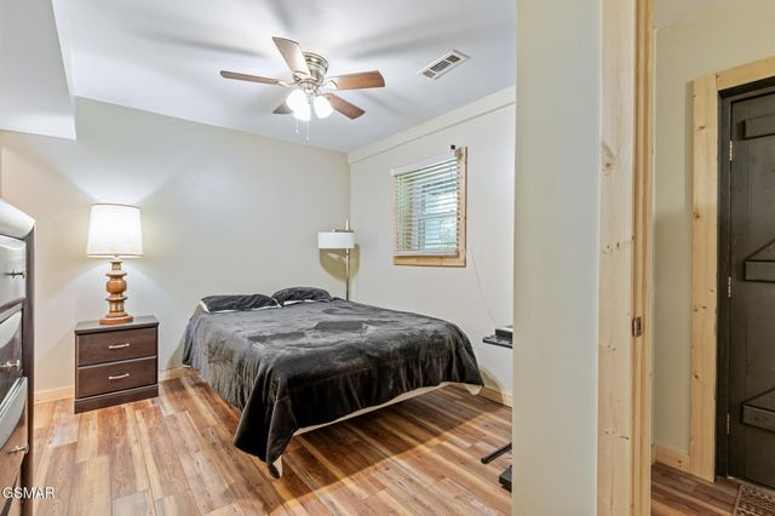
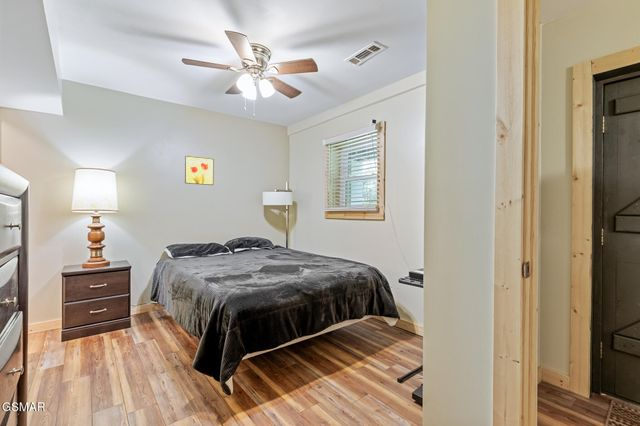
+ wall art (199, 170)
